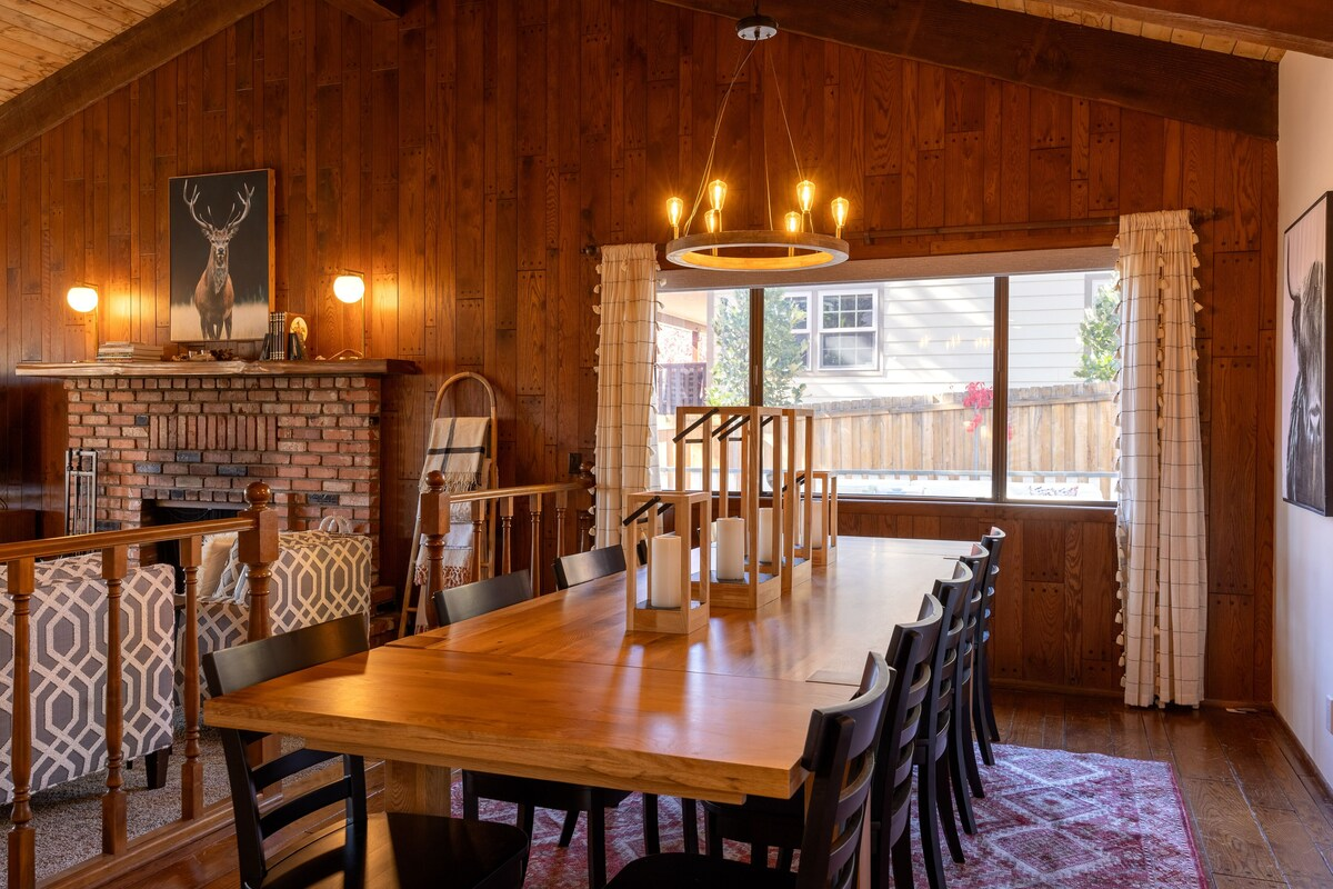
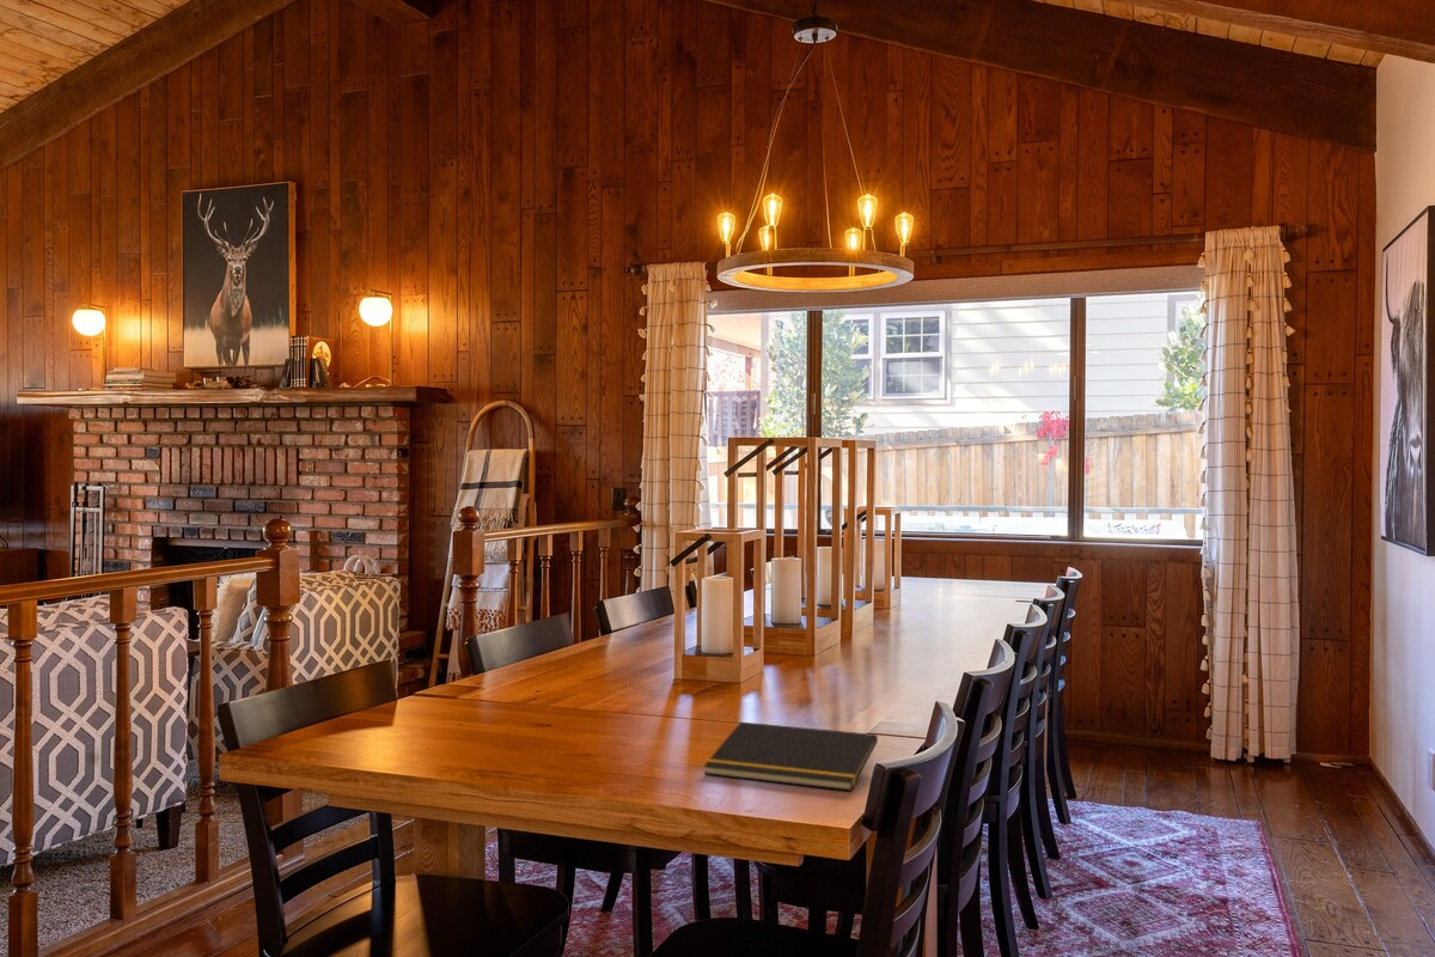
+ notepad (792, 754)
